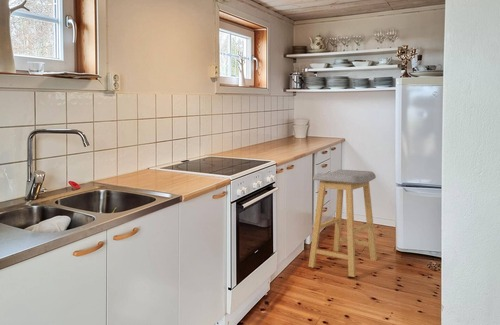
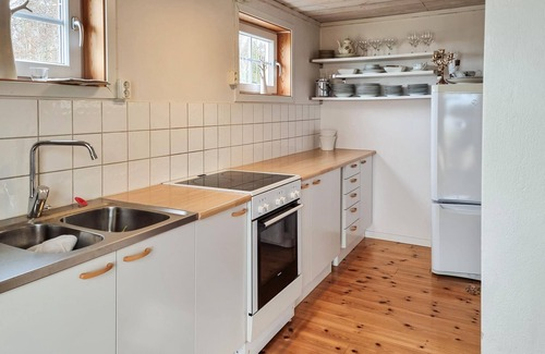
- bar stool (341, 218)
